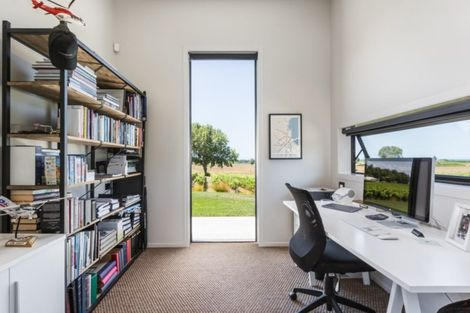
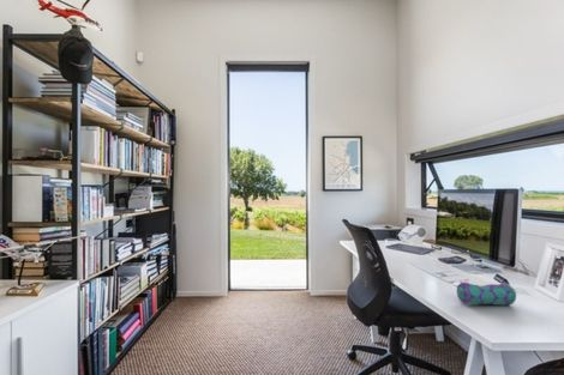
+ pencil case (485, 292)
